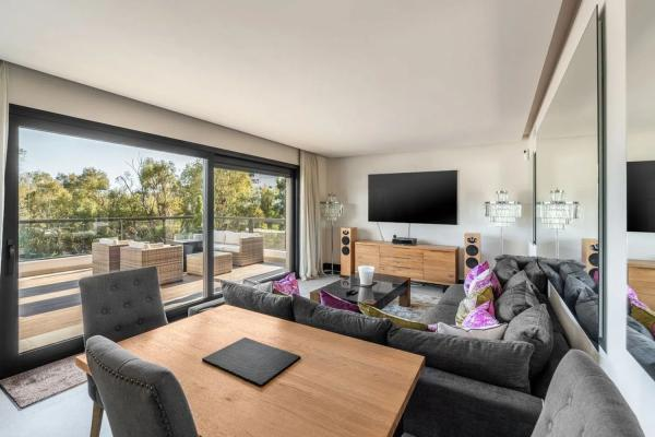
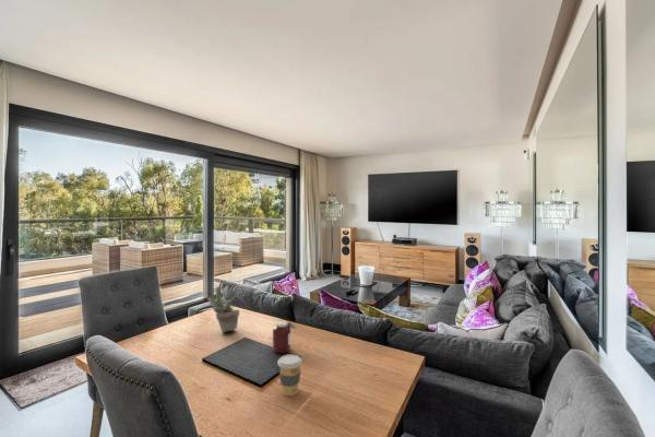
+ succulent plant (224, 304)
+ jar (284, 334)
+ coffee cup (289, 375)
